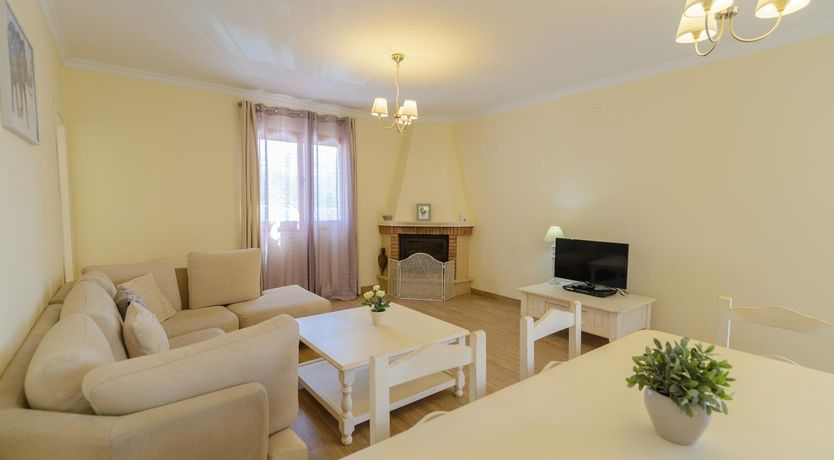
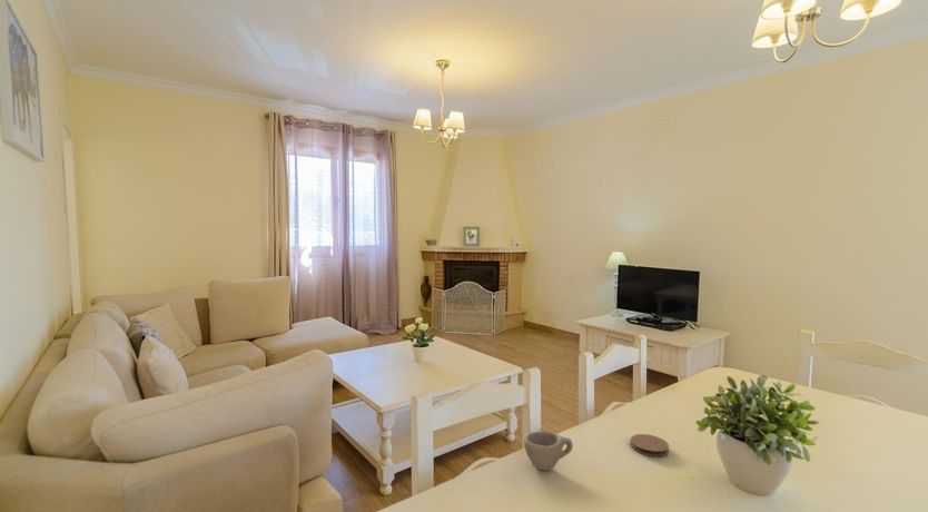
+ cup (547, 451)
+ coaster (649, 444)
